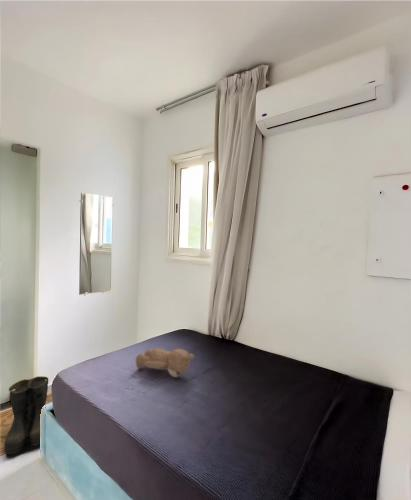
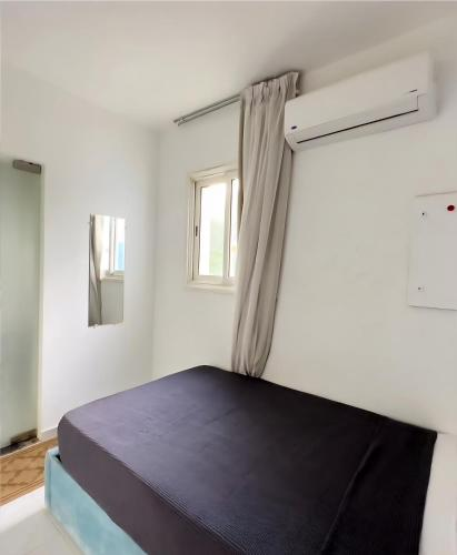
- boots (28, 412)
- teddy bear (164, 359)
